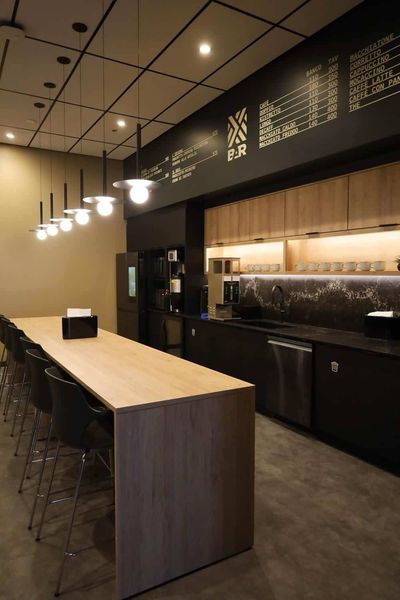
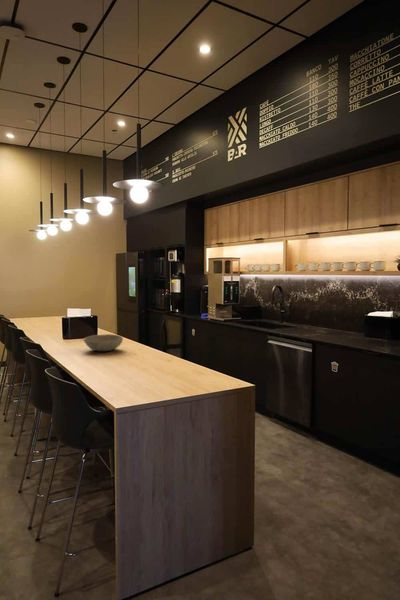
+ bowl (103, 343)
